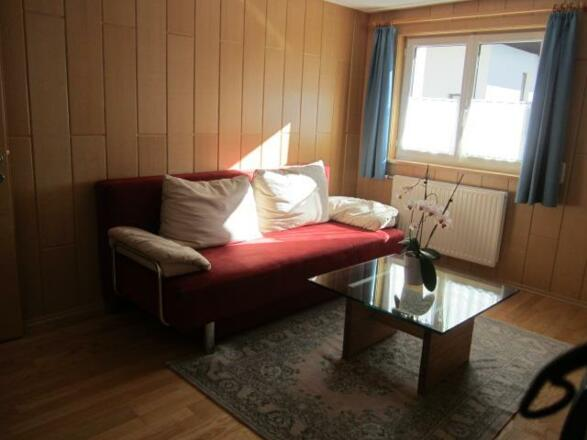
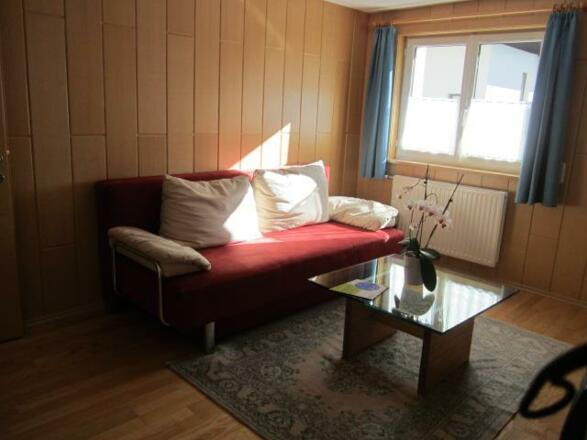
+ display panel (359, 287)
